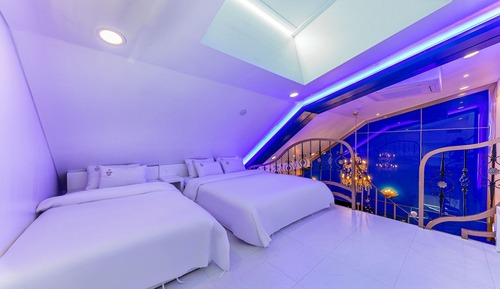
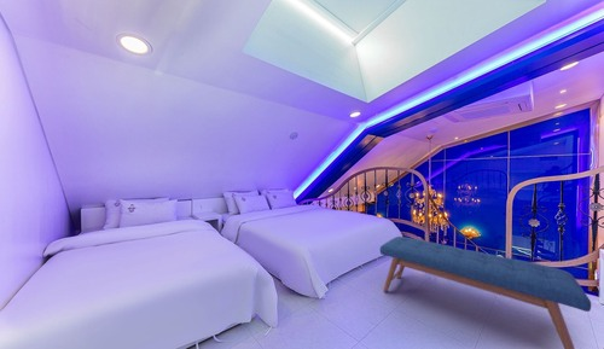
+ bench (460, 280)
